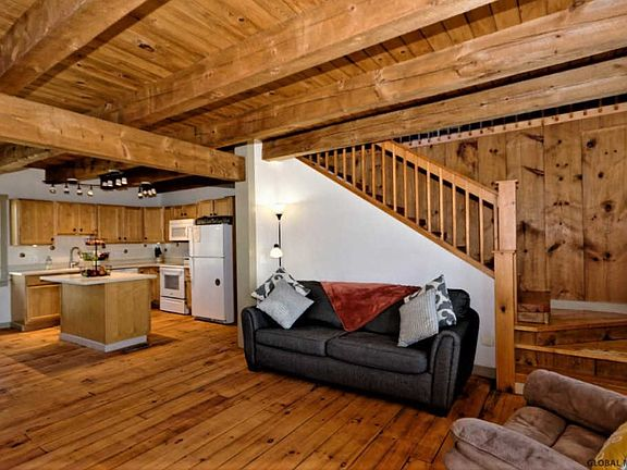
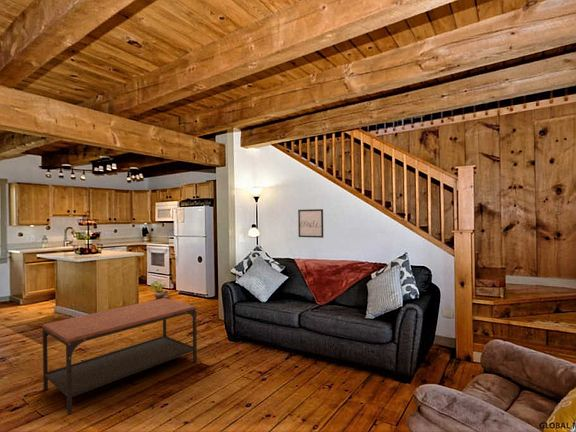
+ wall art (310, 223)
+ coffee table (126, 347)
+ potted plant (160, 289)
